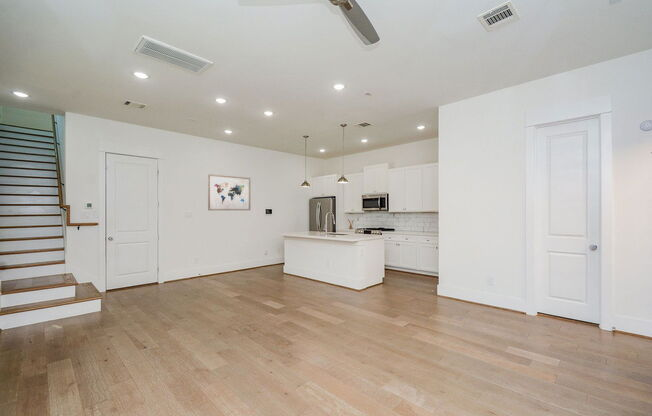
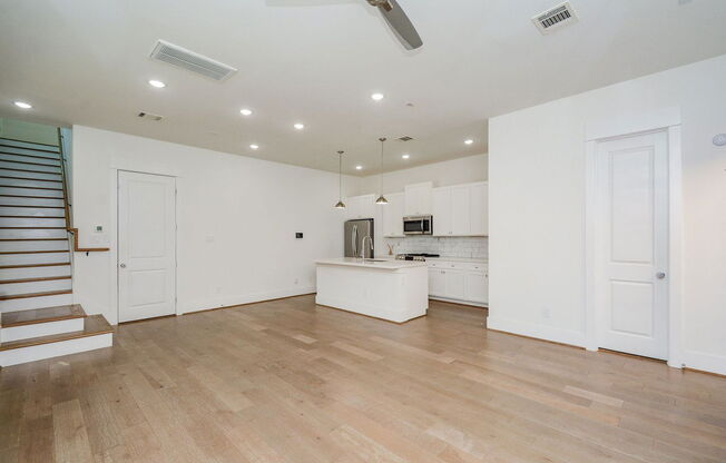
- wall art (230, 193)
